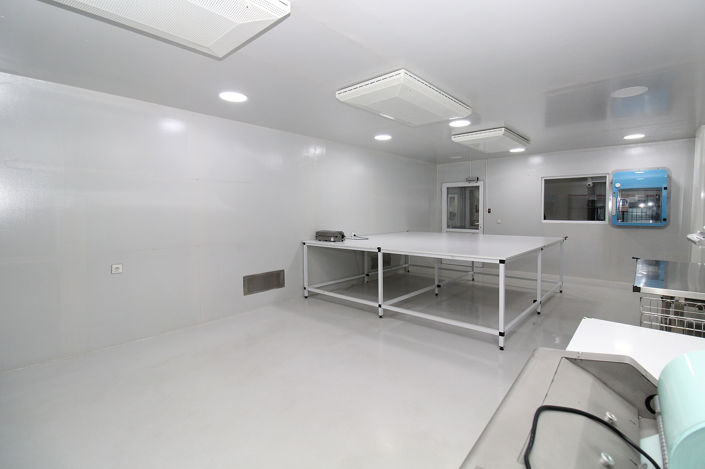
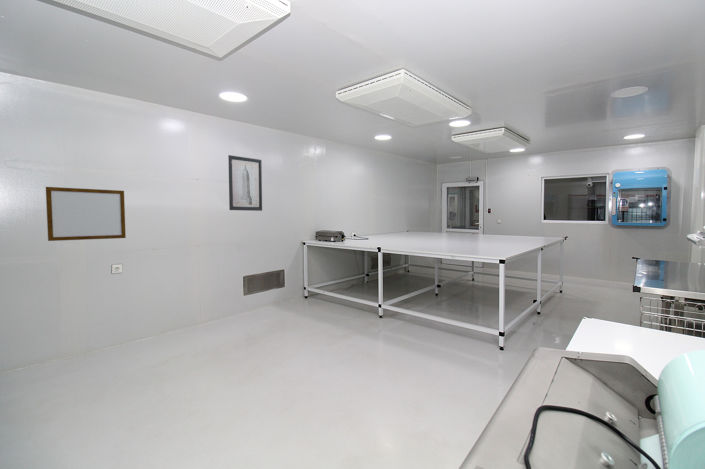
+ writing board (88, 214)
+ wall art (246, 184)
